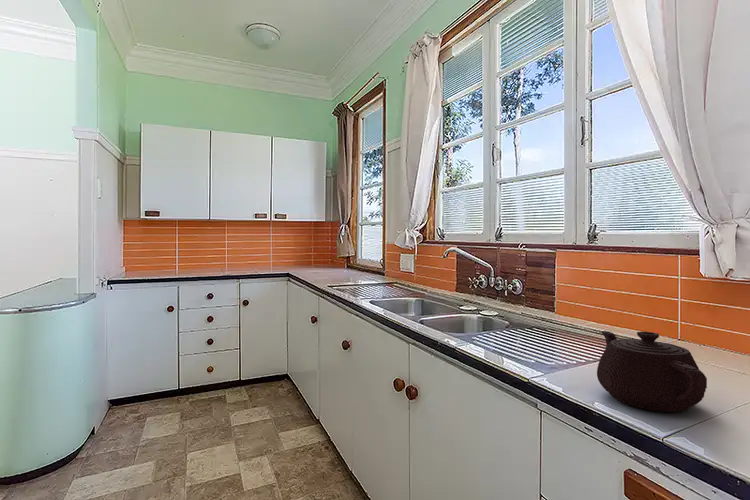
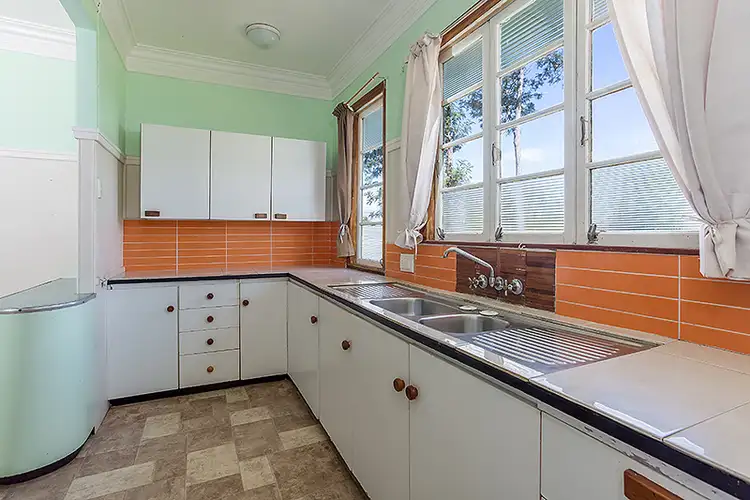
- teapot (644, 365)
